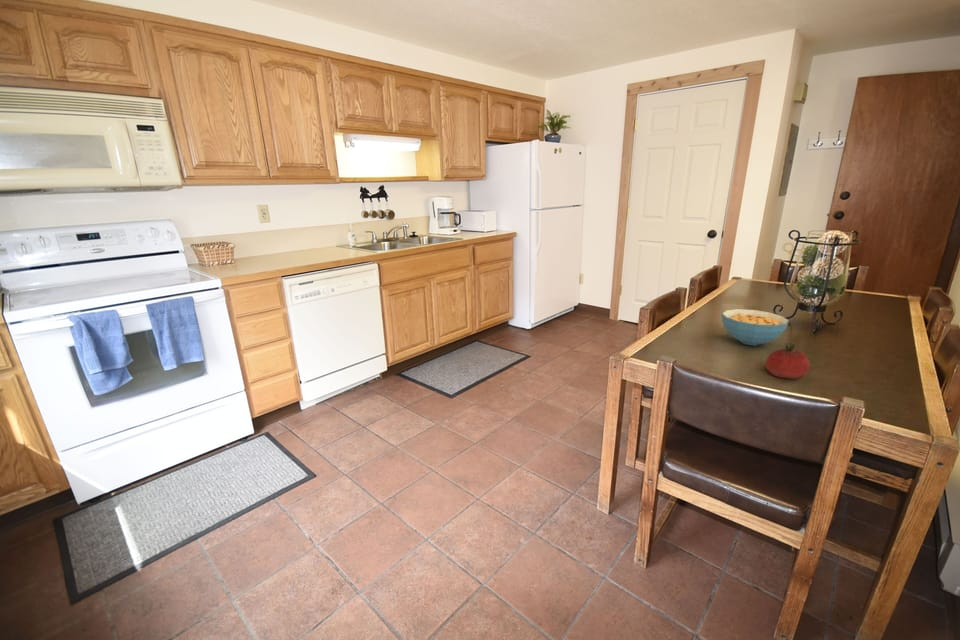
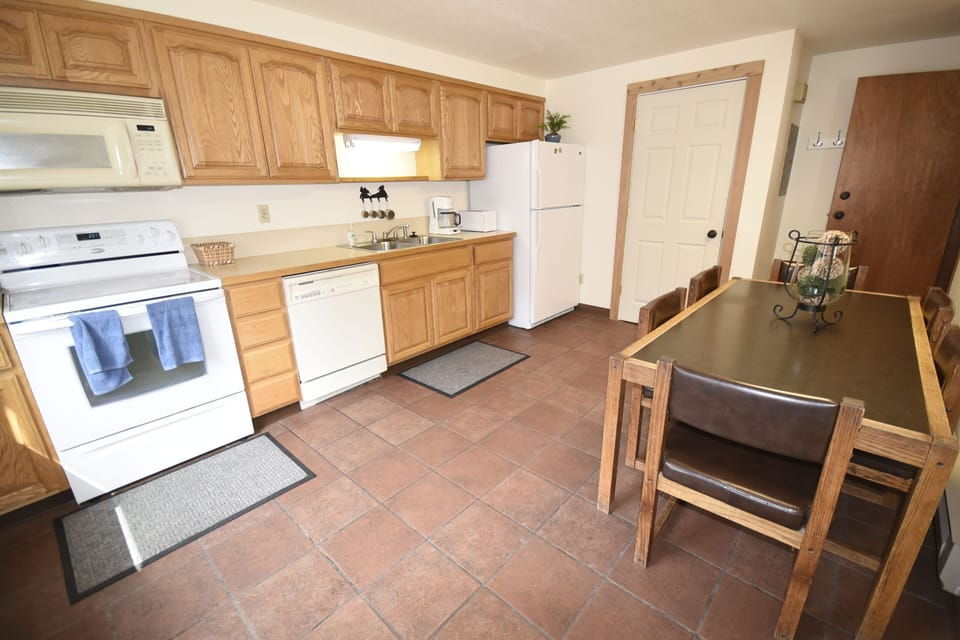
- cereal bowl (751, 329)
- fruit (788, 358)
